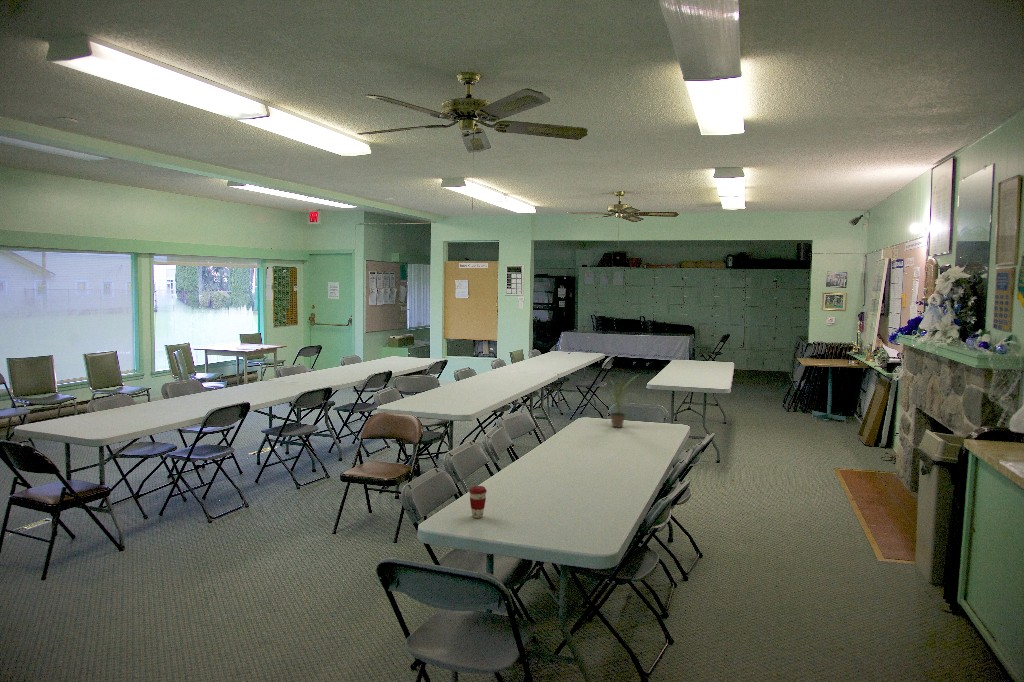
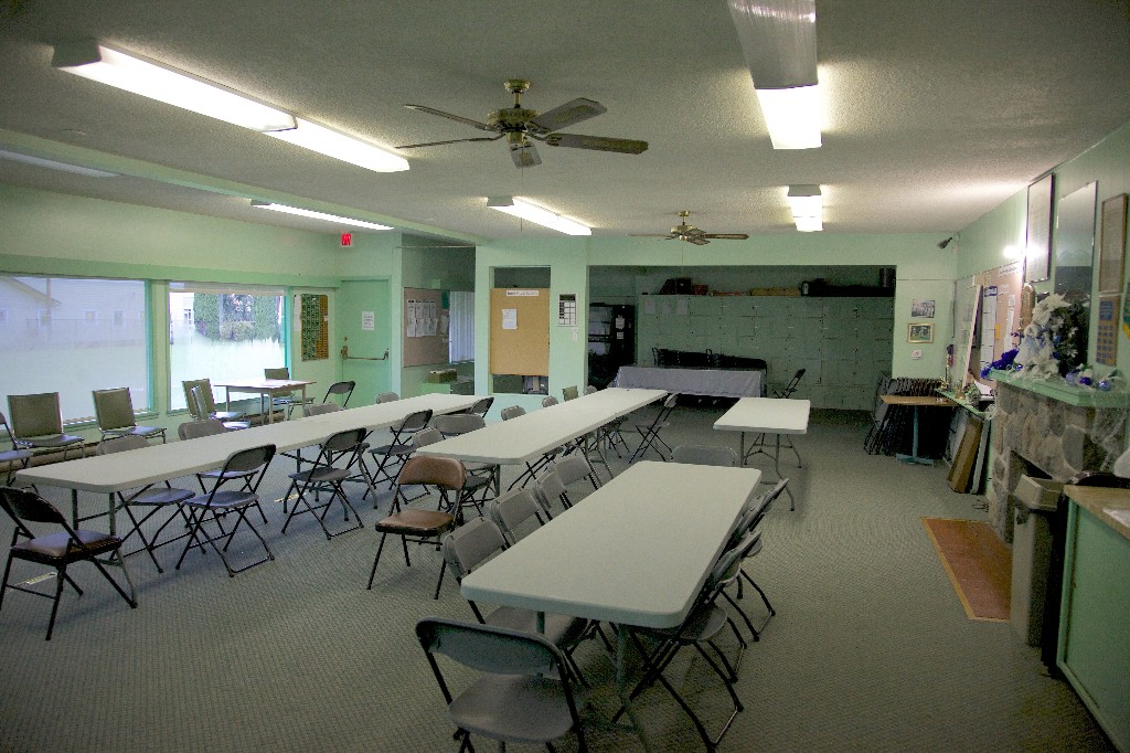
- coffee cup (477, 501)
- potted plant (618, 401)
